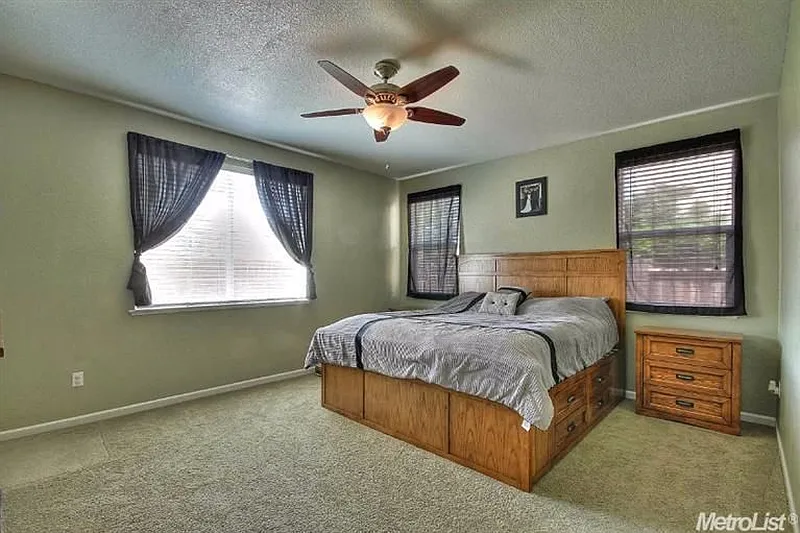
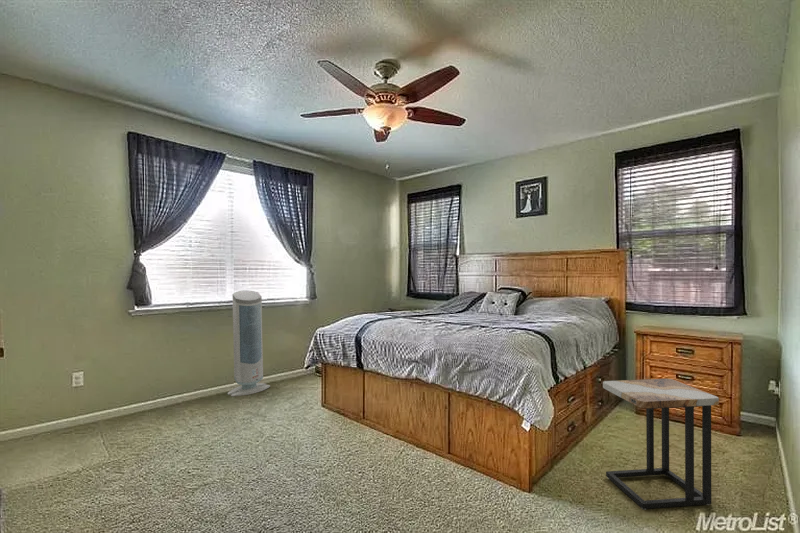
+ air purifier (248, 340)
+ side table (653, 439)
